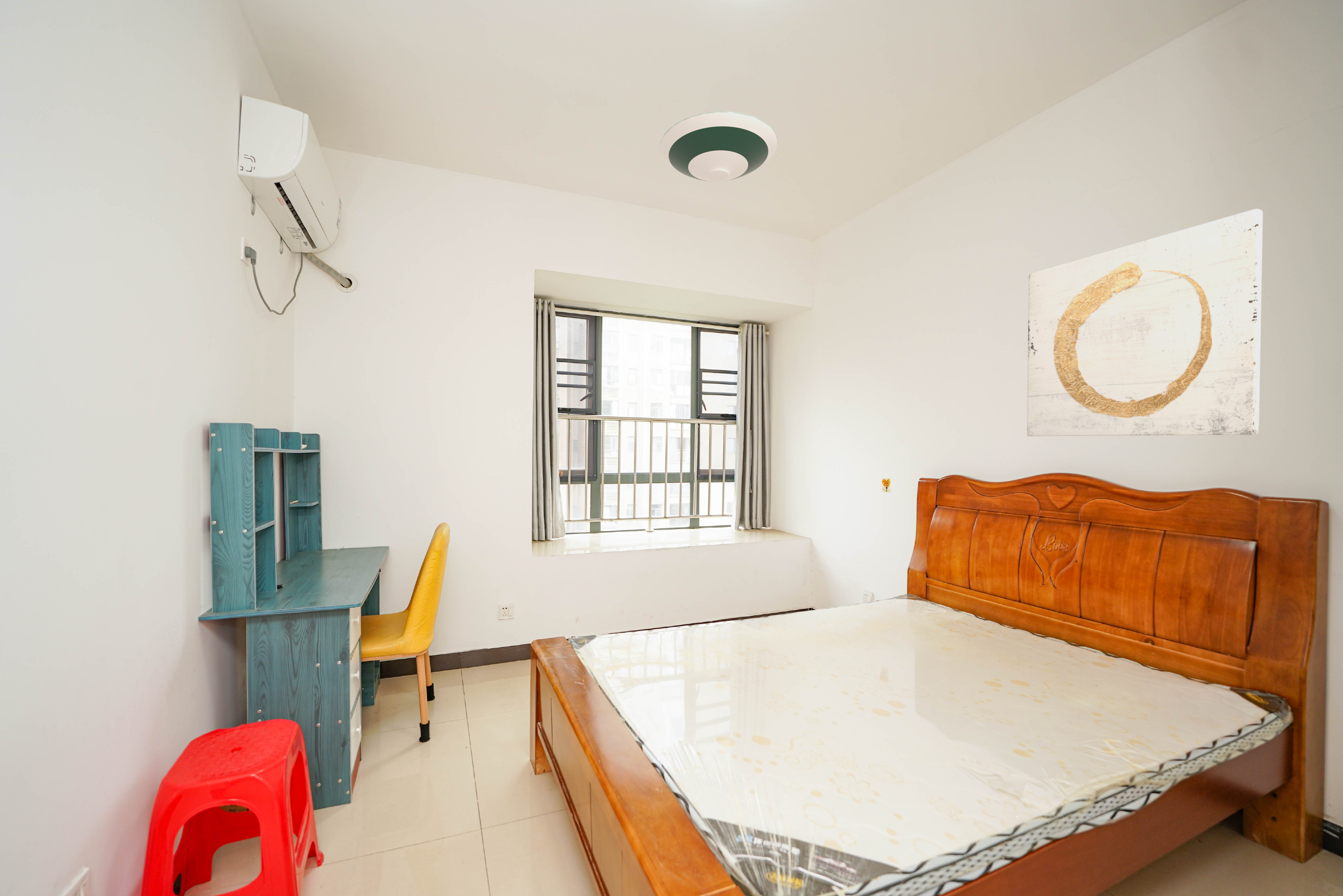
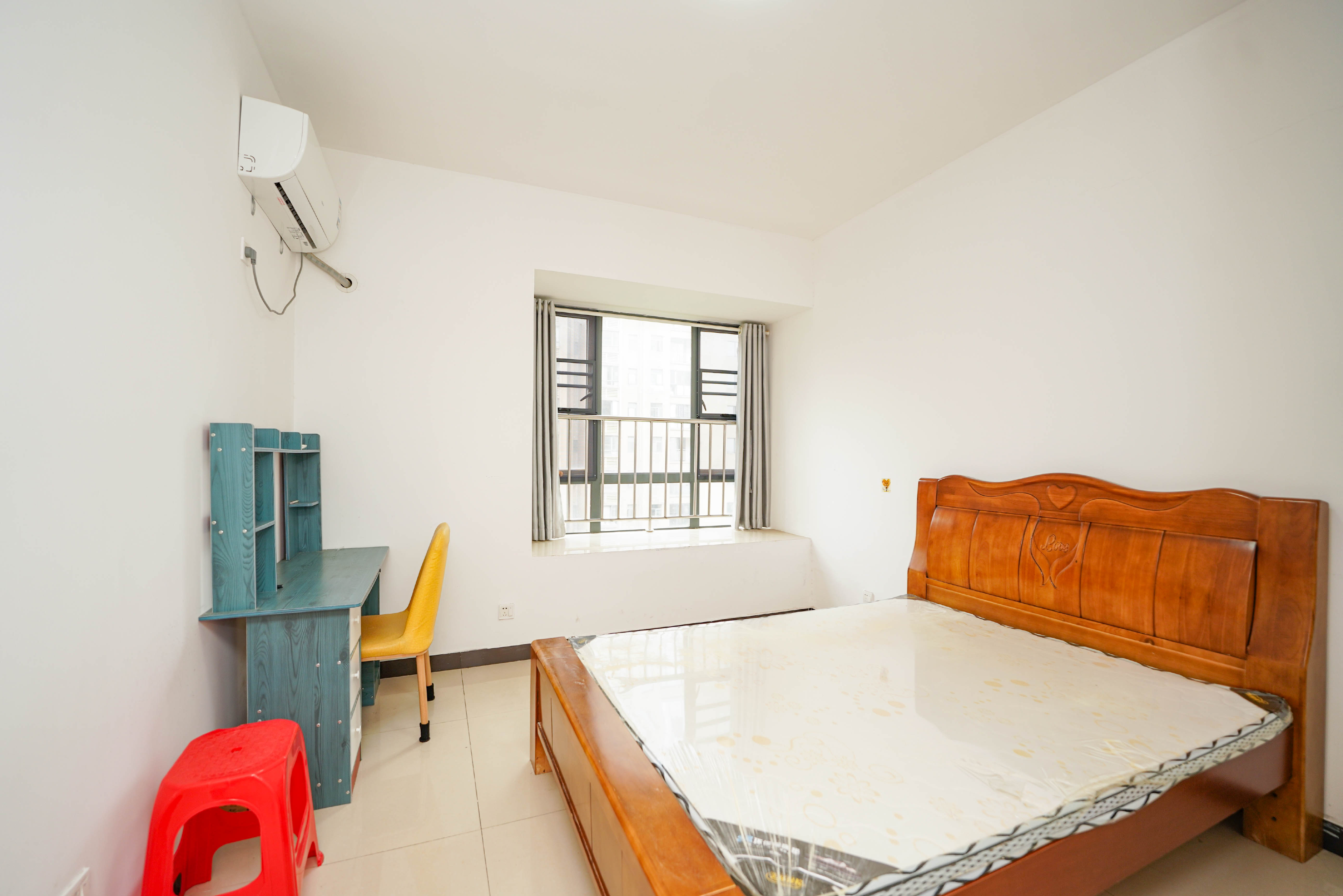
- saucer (718, 162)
- wall art (1126, 342)
